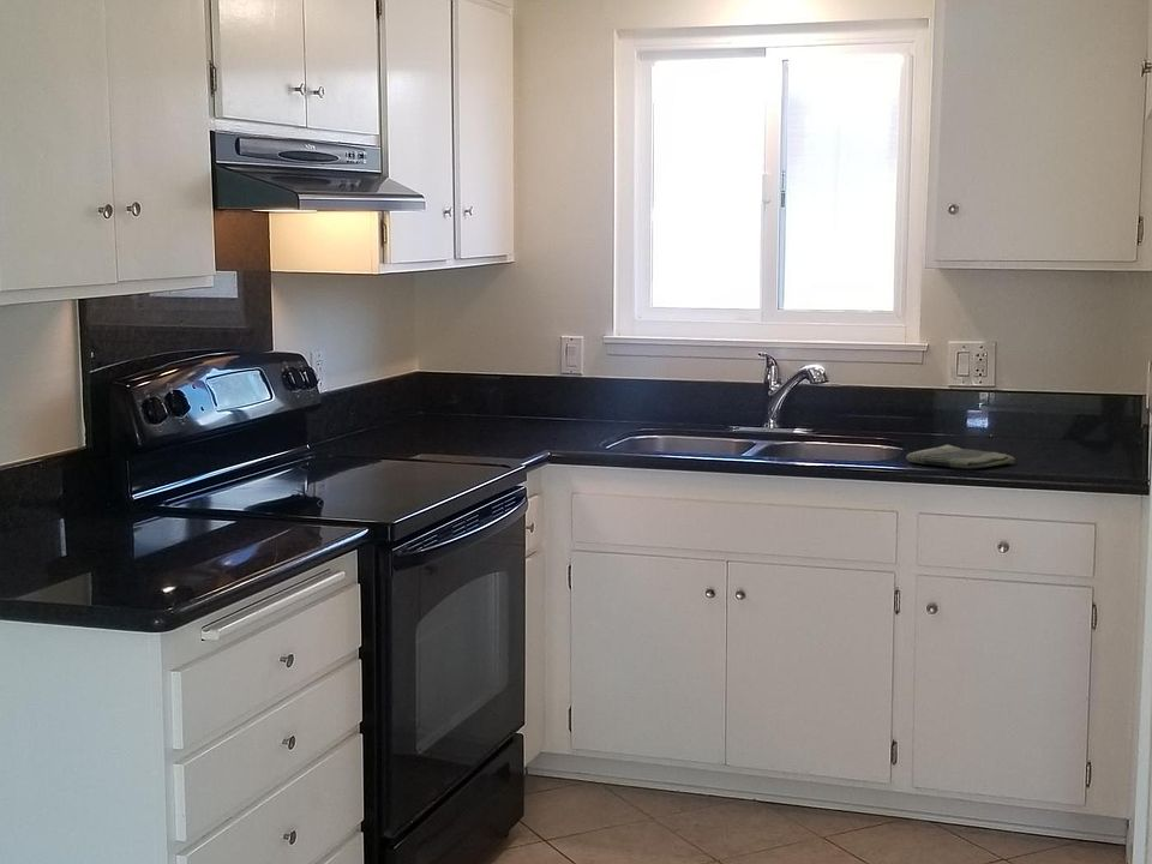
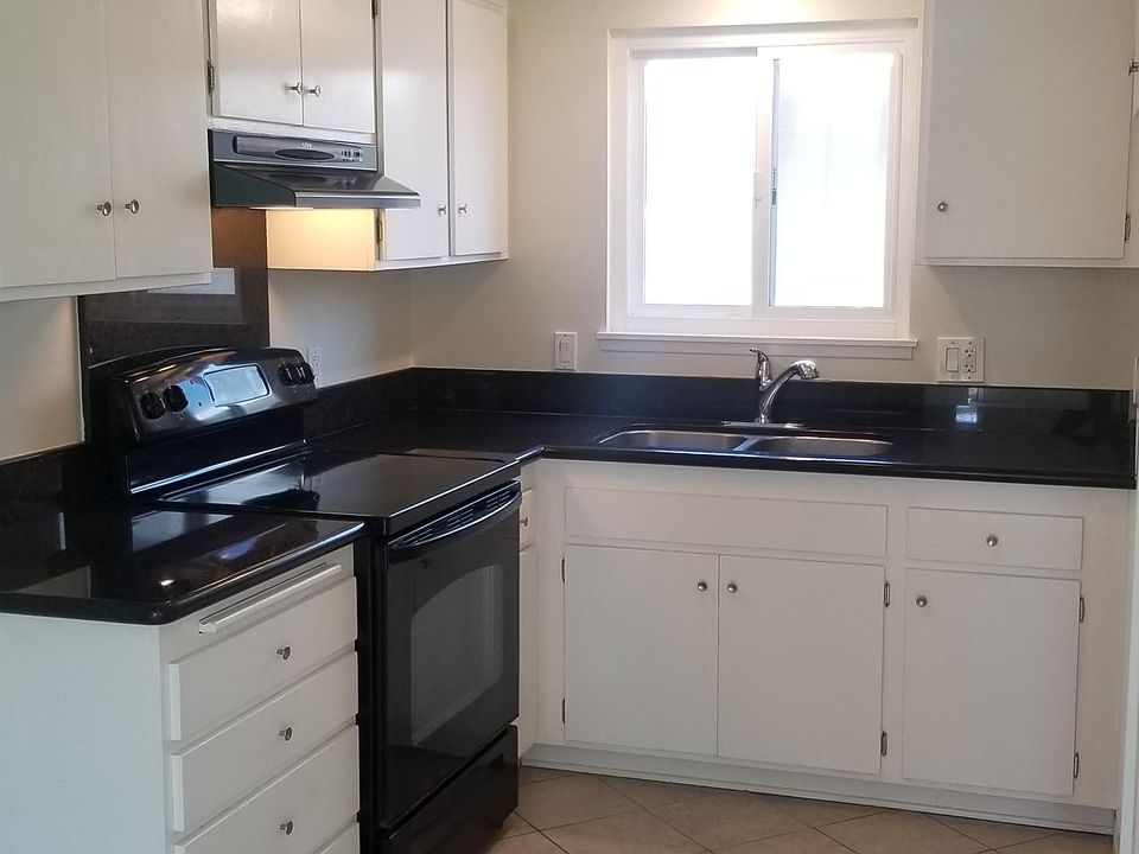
- dish towel (960, 456)
